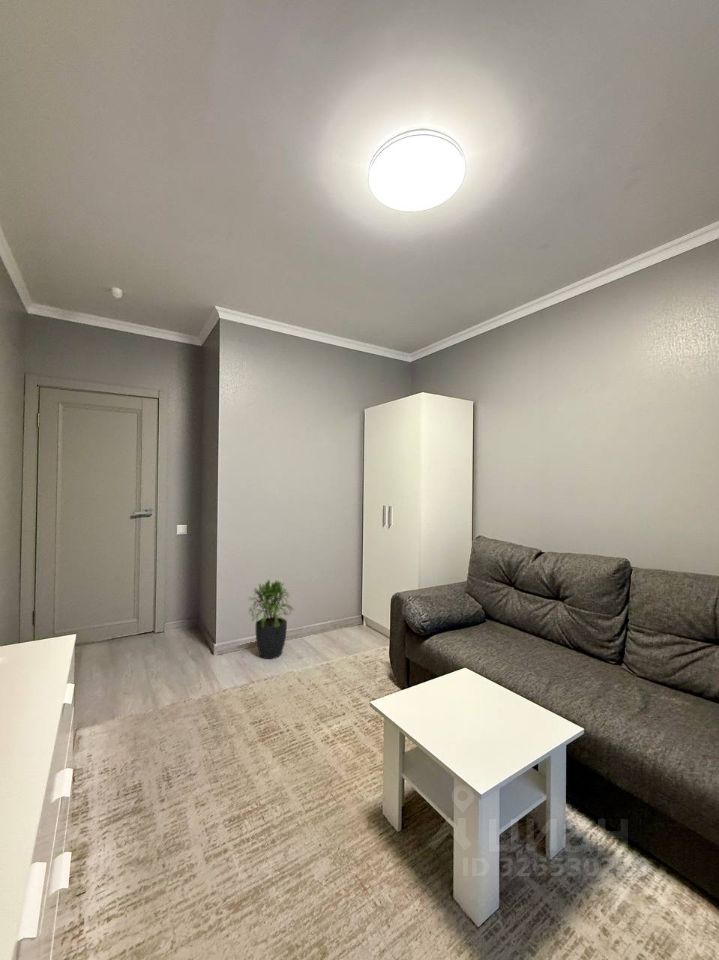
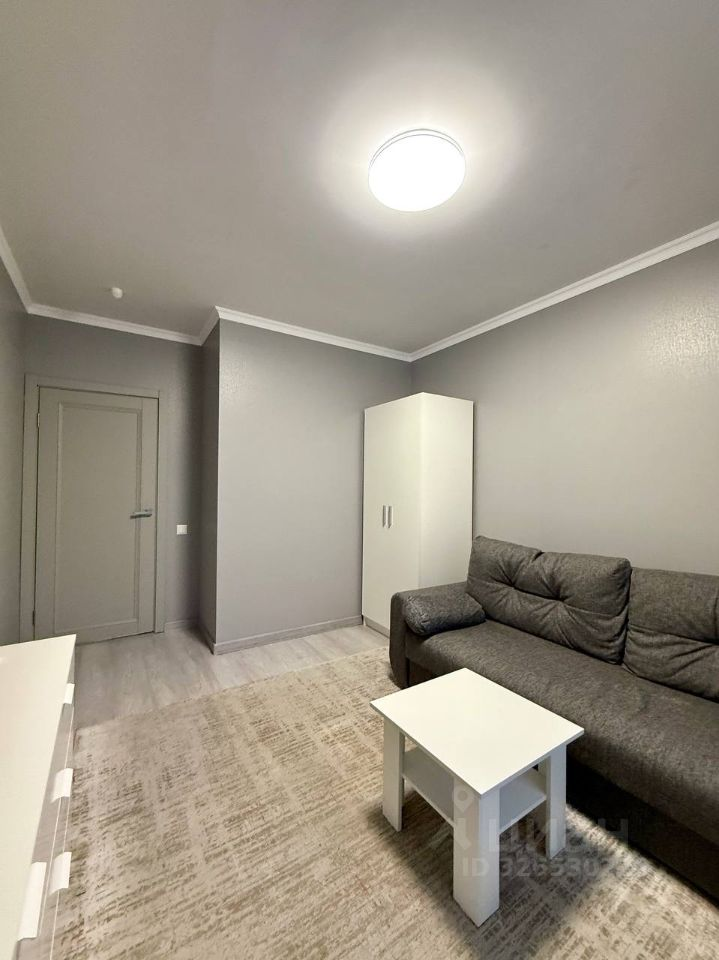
- potted plant (267, 616)
